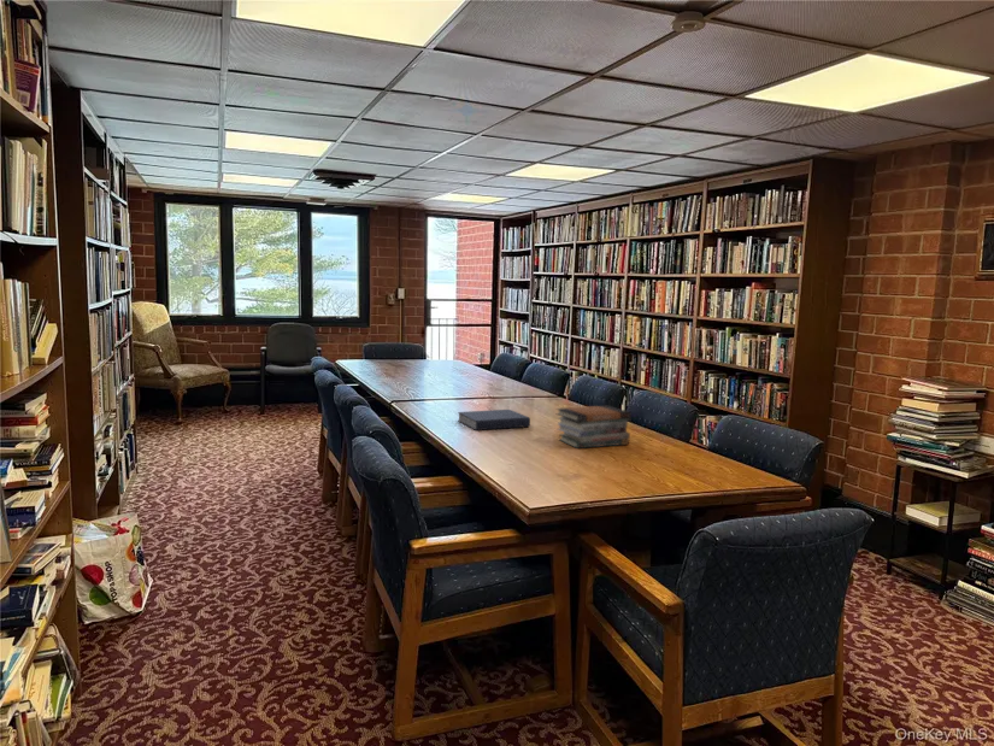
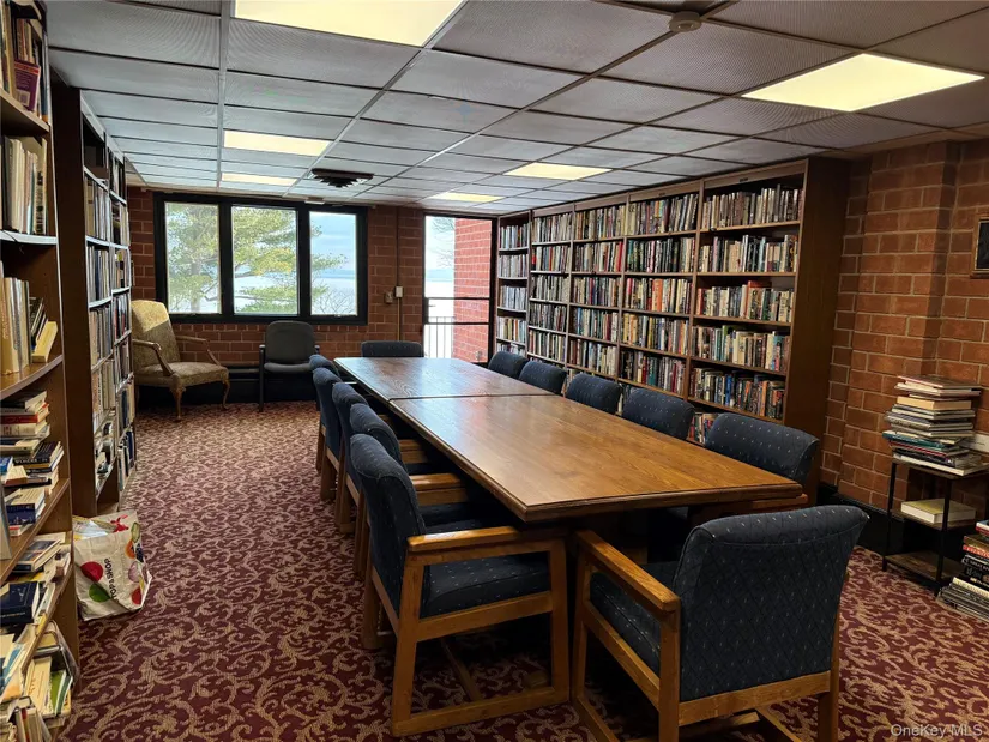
- book stack (593, 425)
- book (493, 419)
